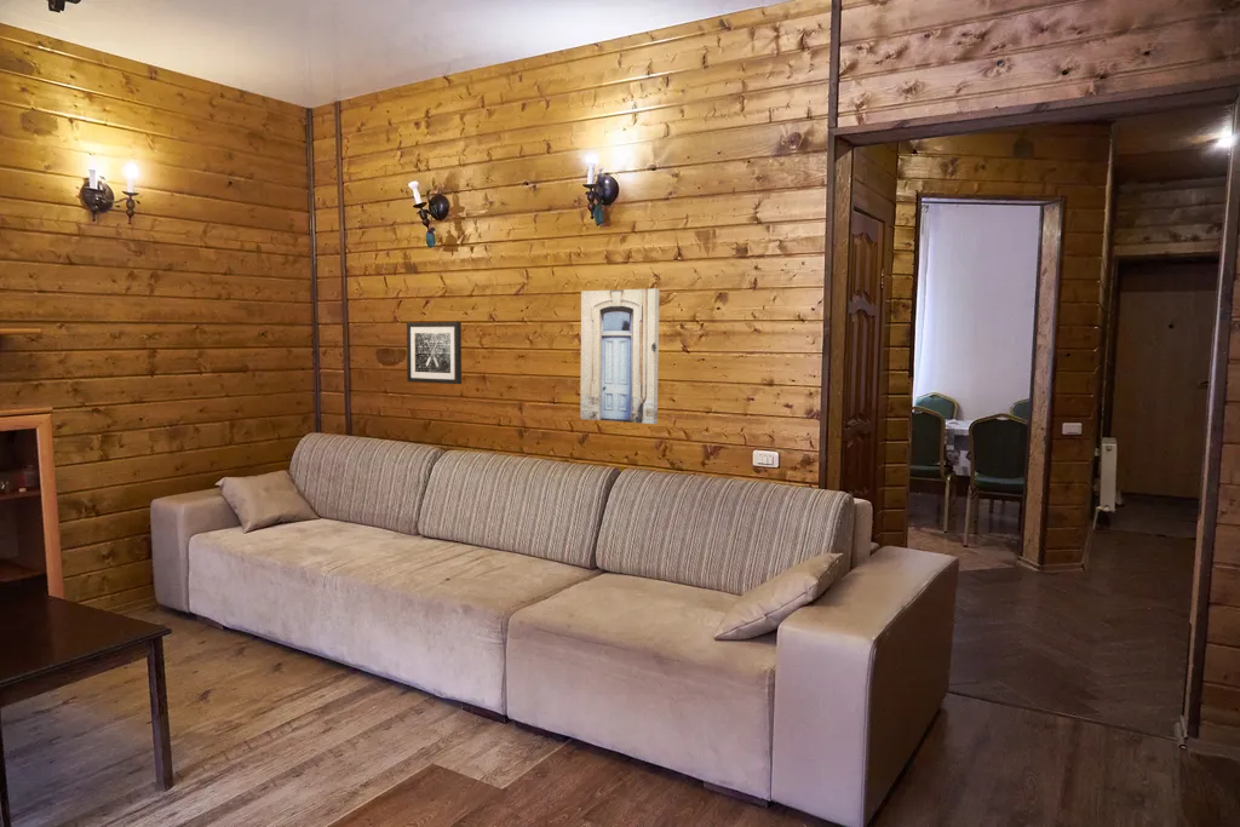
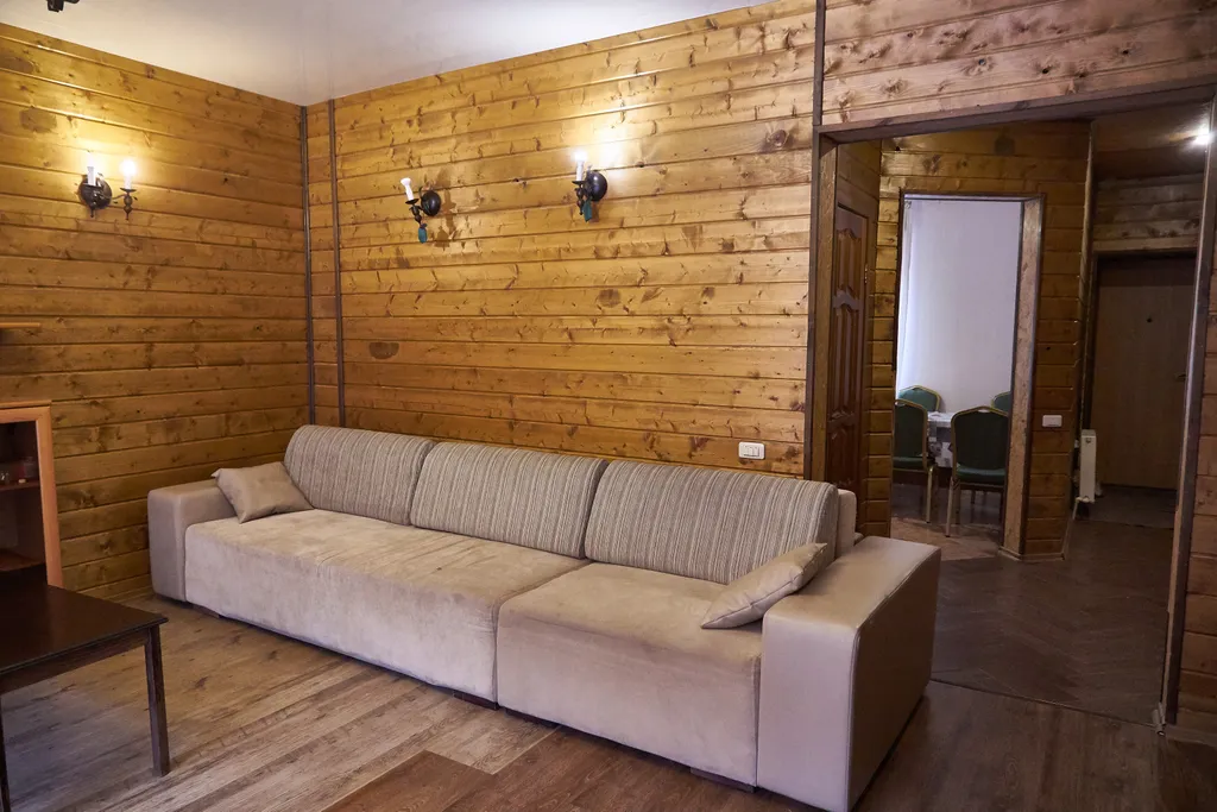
- wall art (618, 356)
- wall art (434, 352)
